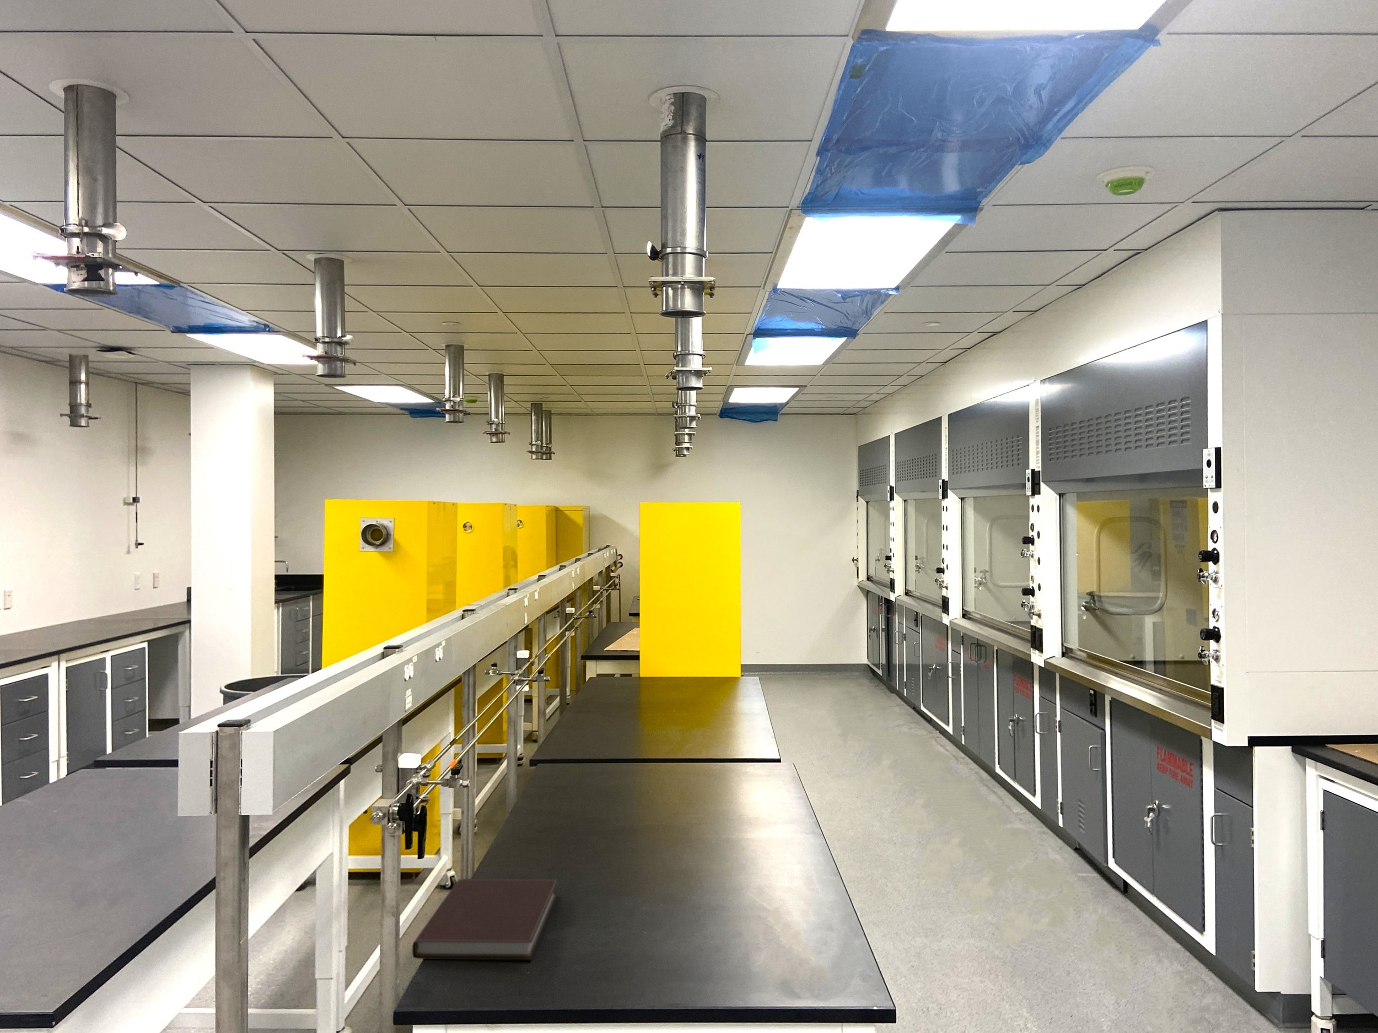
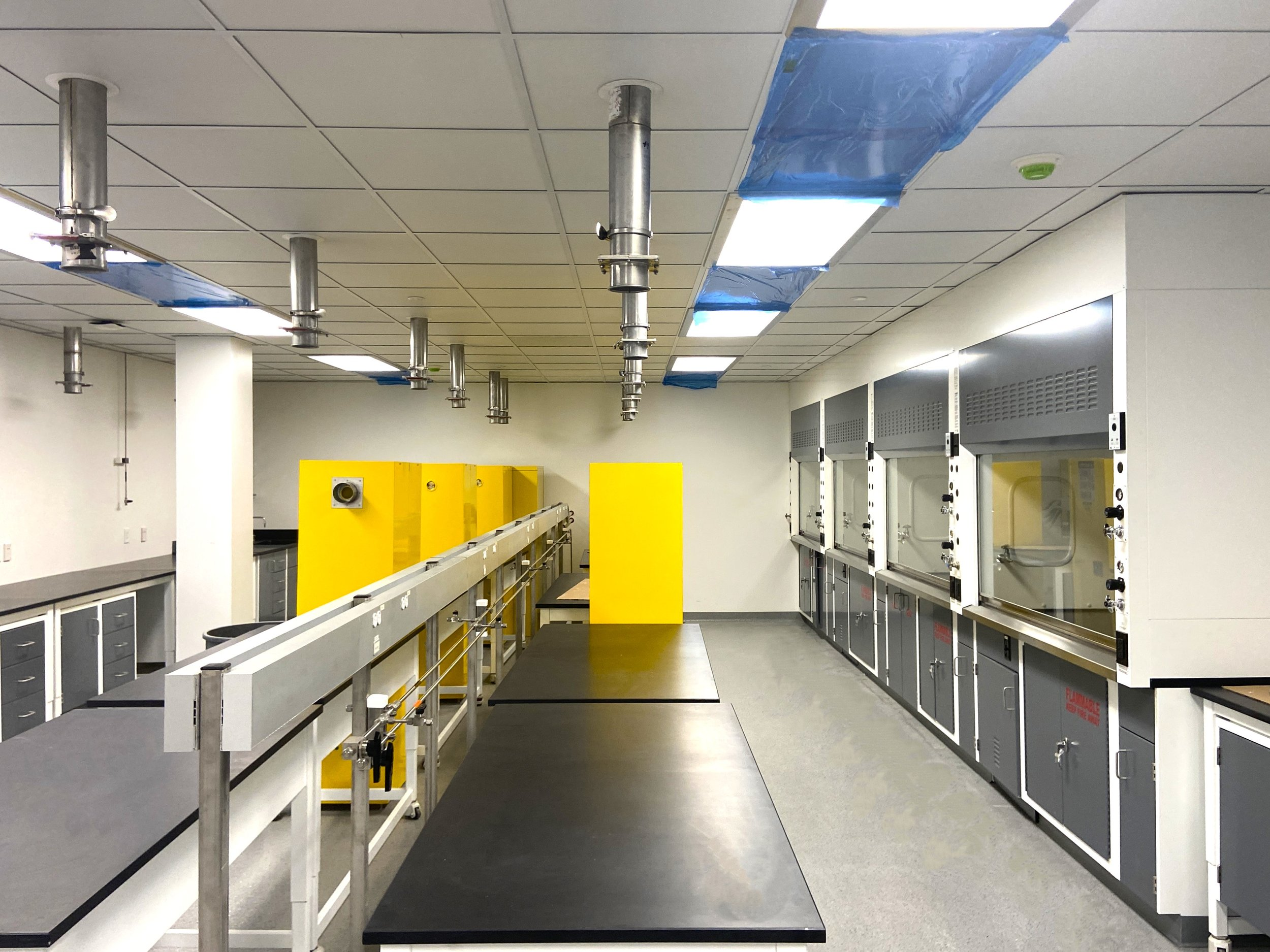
- notebook (492, 916)
